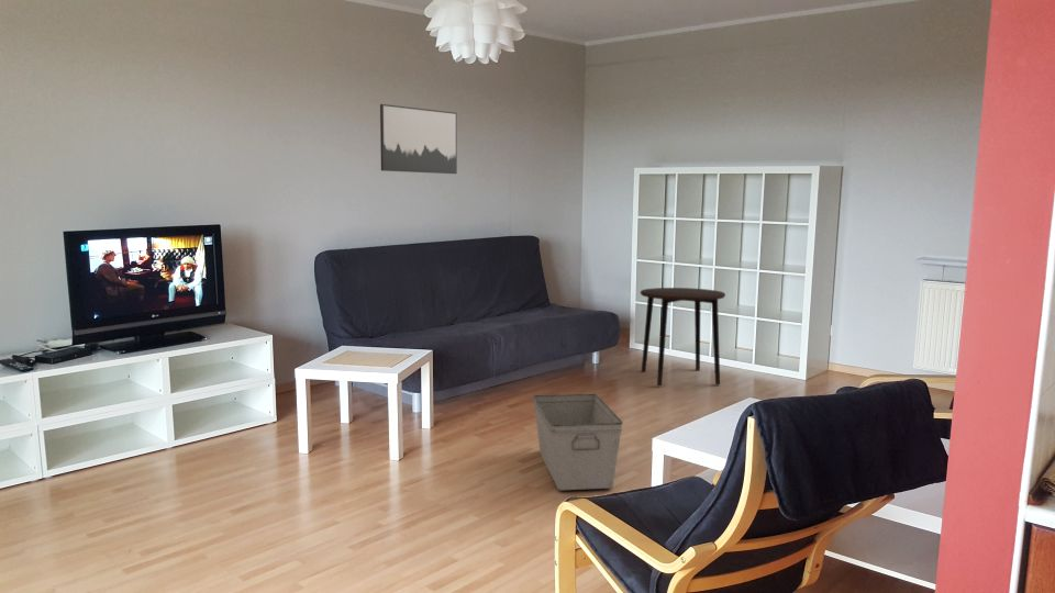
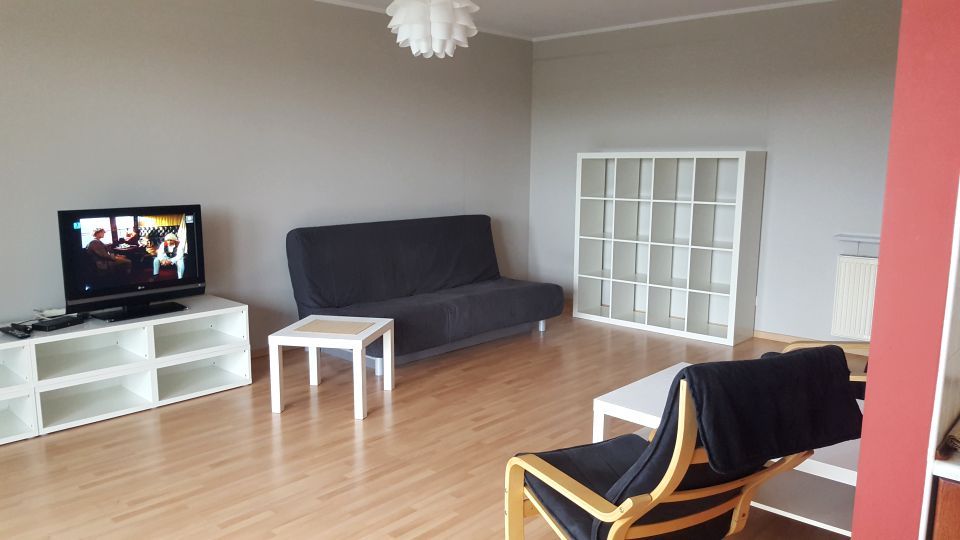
- storage bin (574, 438)
- wall art (420, 141)
- side table (696, 335)
